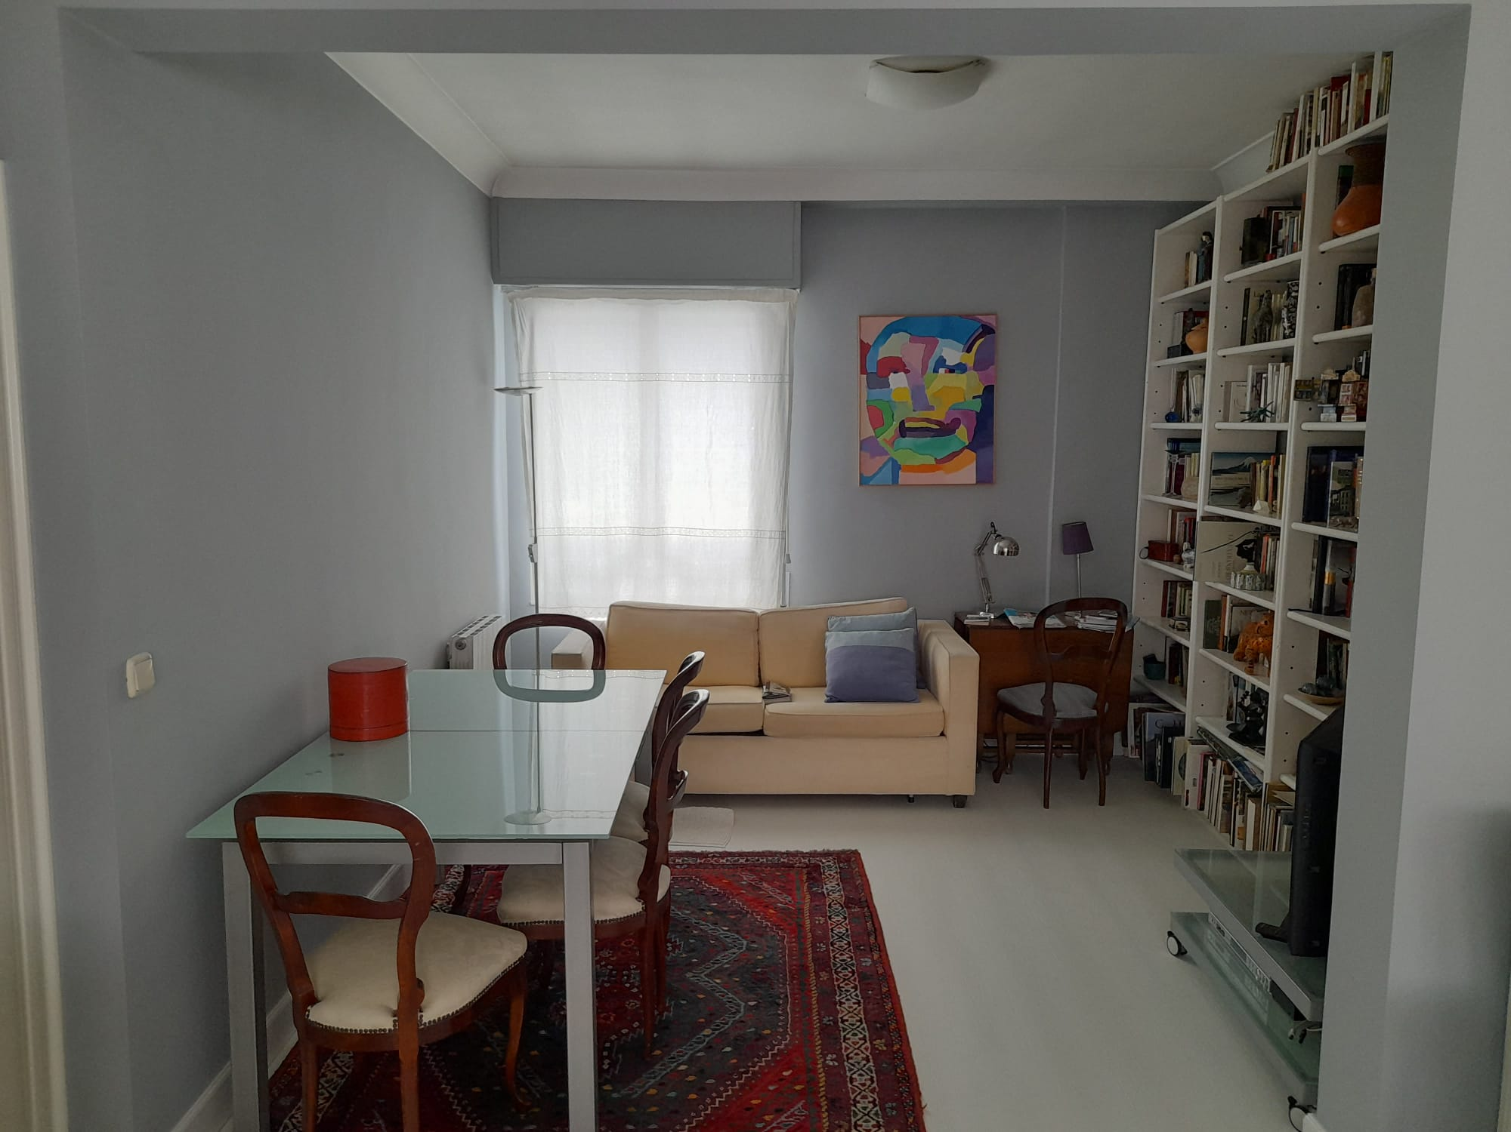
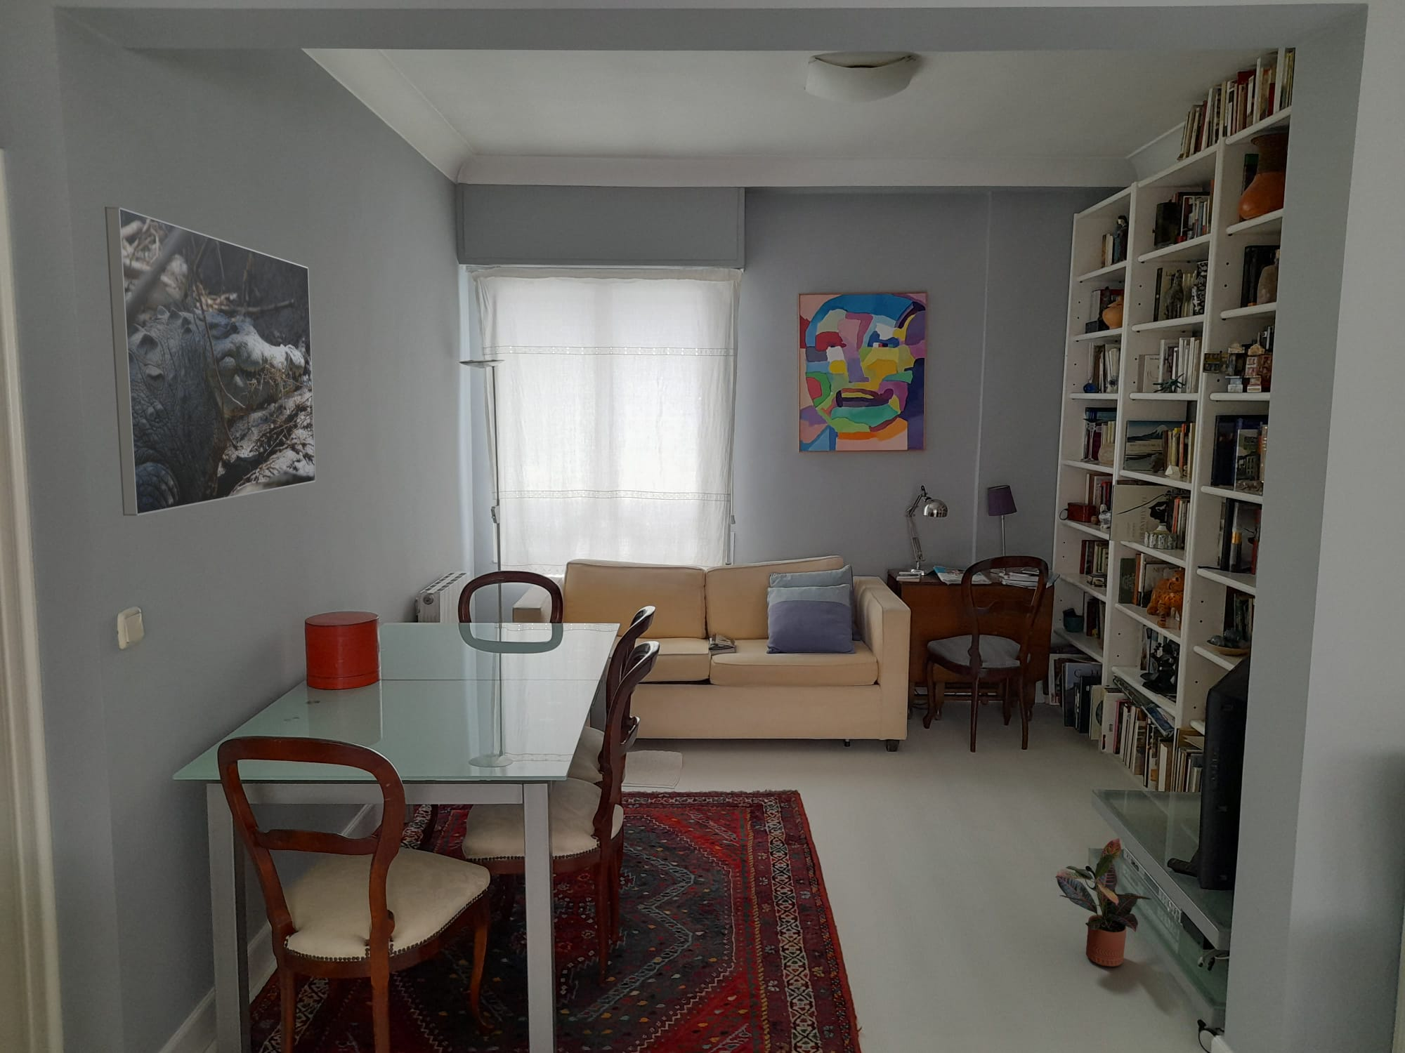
+ potted plant (1097, 905)
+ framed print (230, 371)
